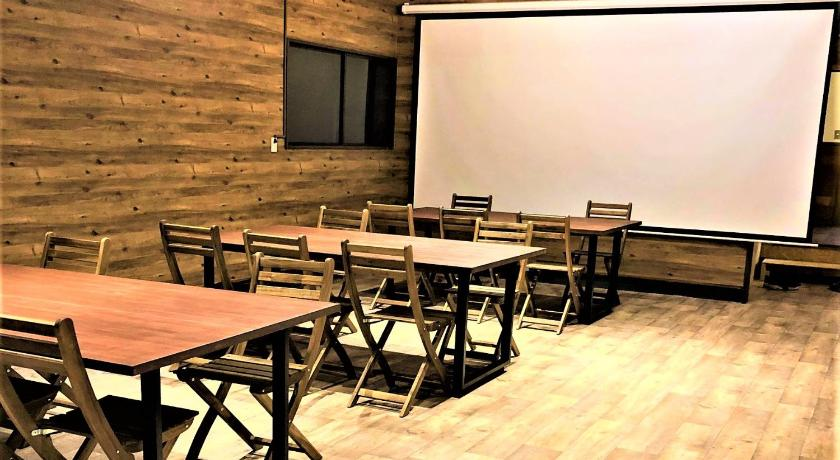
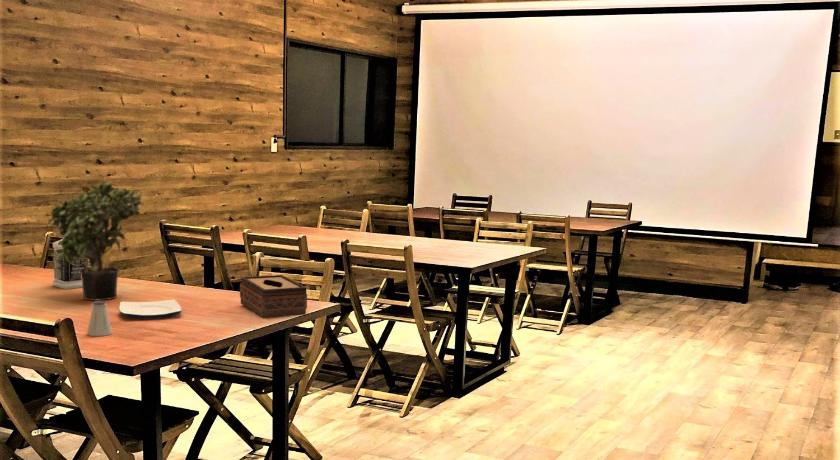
+ bottle (74, 258)
+ potted plant (104, 238)
+ saltshaker (99, 317)
+ tissue box (272, 295)
+ plate (150, 309)
